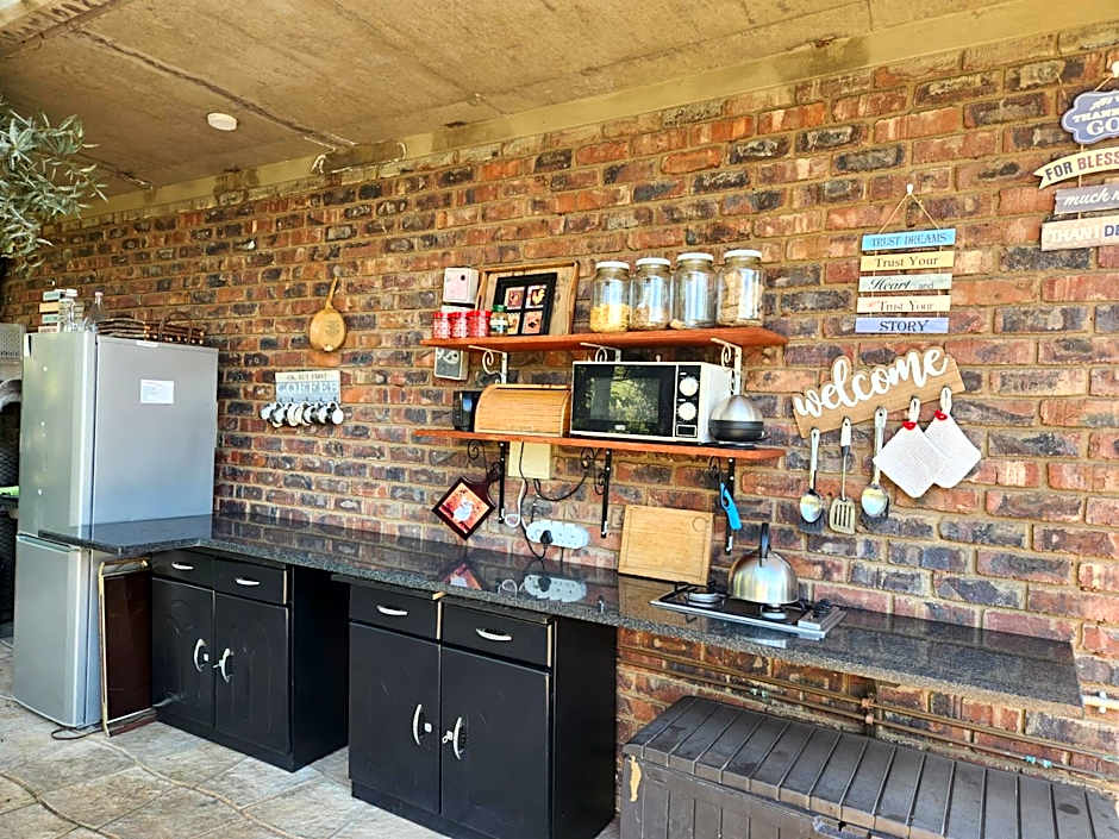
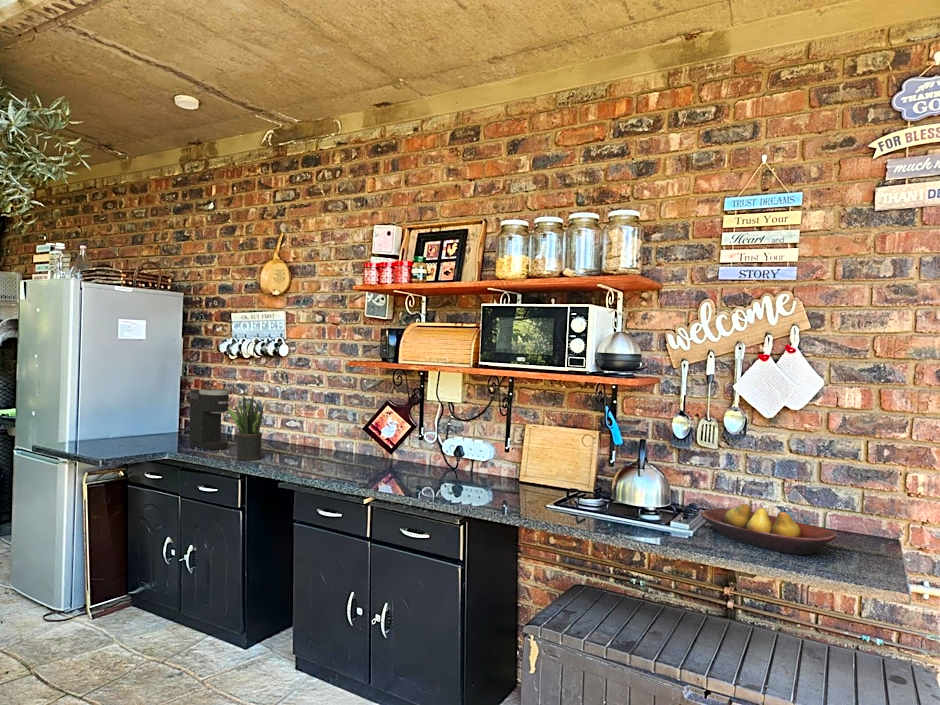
+ coffee maker (209, 417)
+ fruit bowl (764, 524)
+ potted plant (247, 426)
